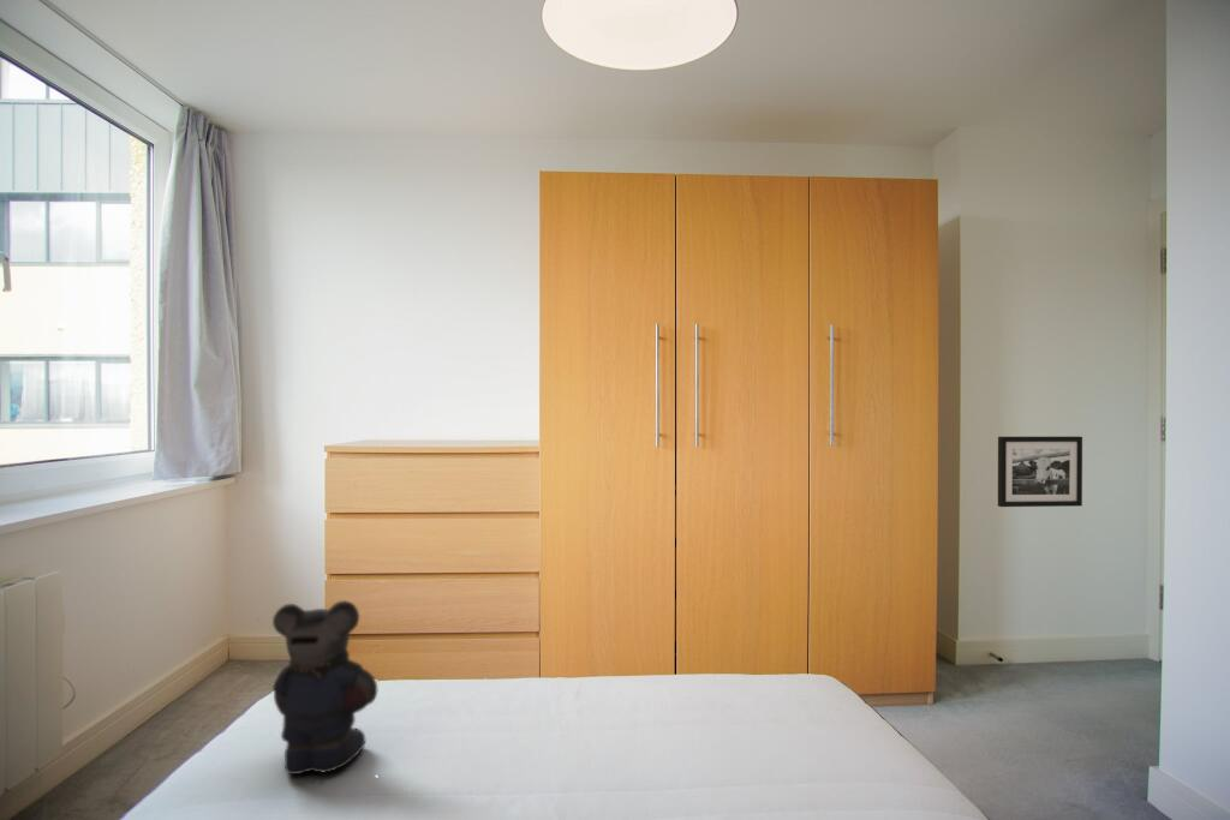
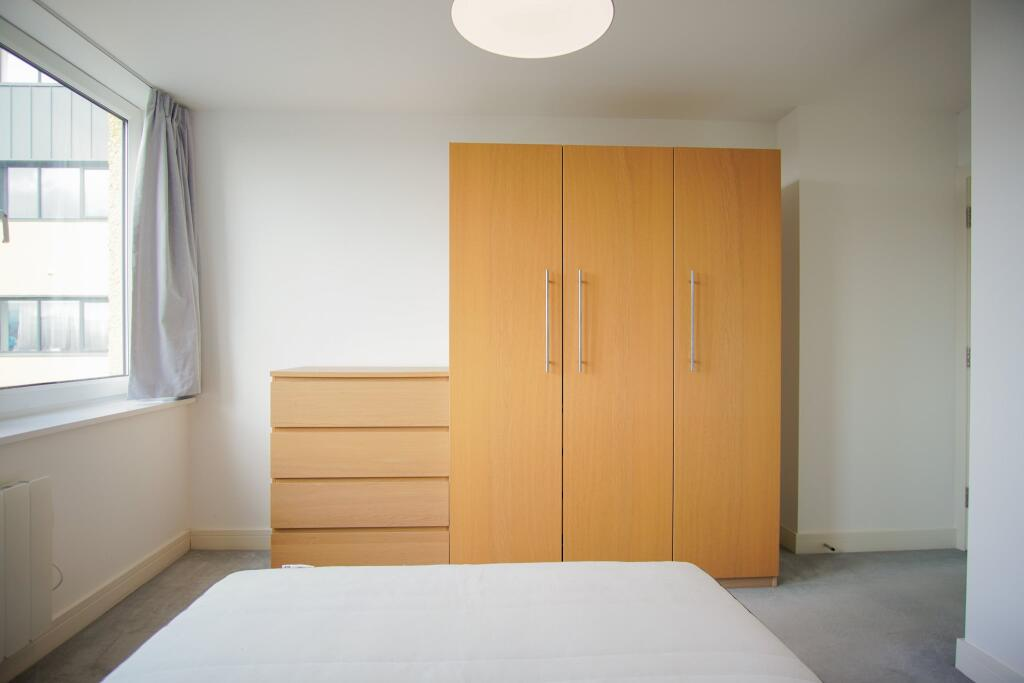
- bear (329, 675)
- picture frame (1039, 471)
